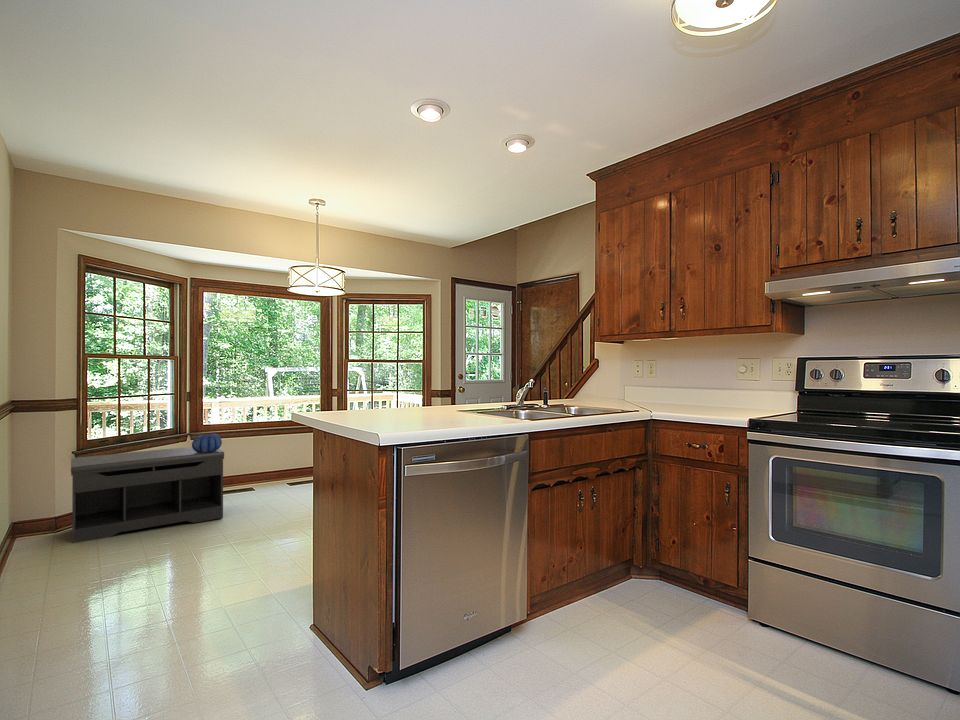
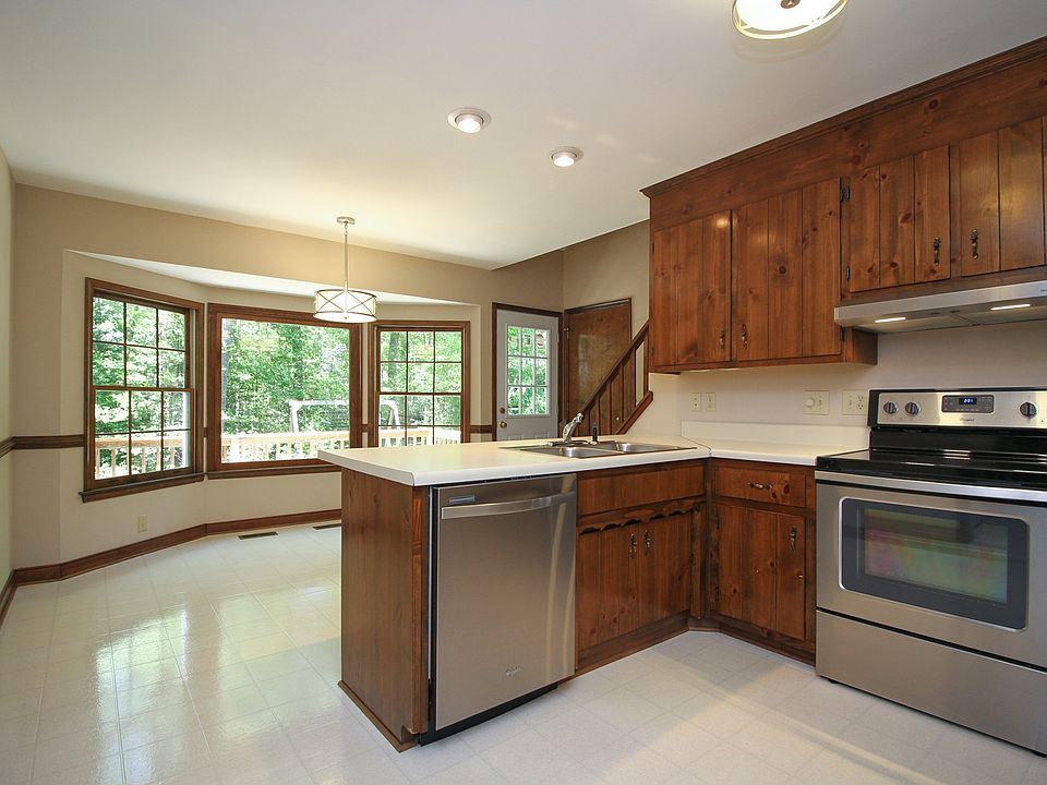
- decorative bowl (206, 442)
- bench (150, 488)
